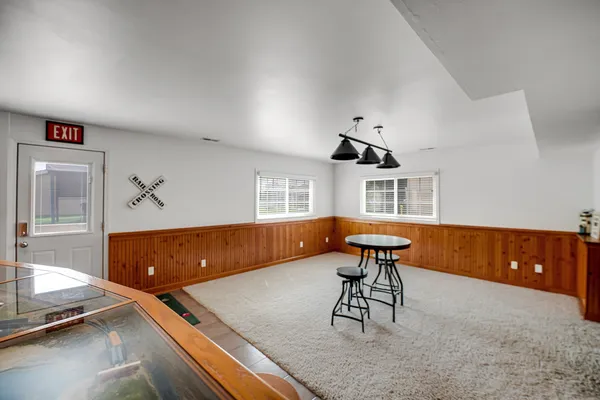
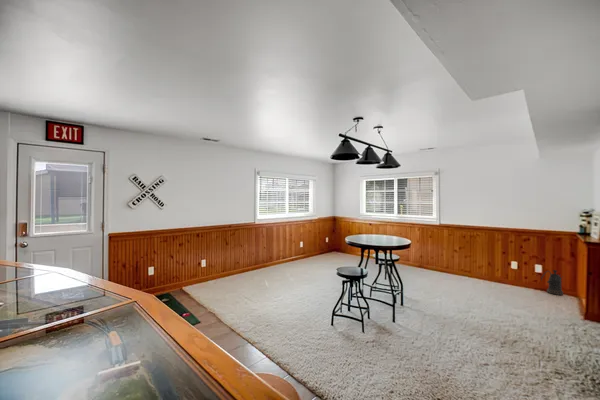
+ watering can (552, 281)
